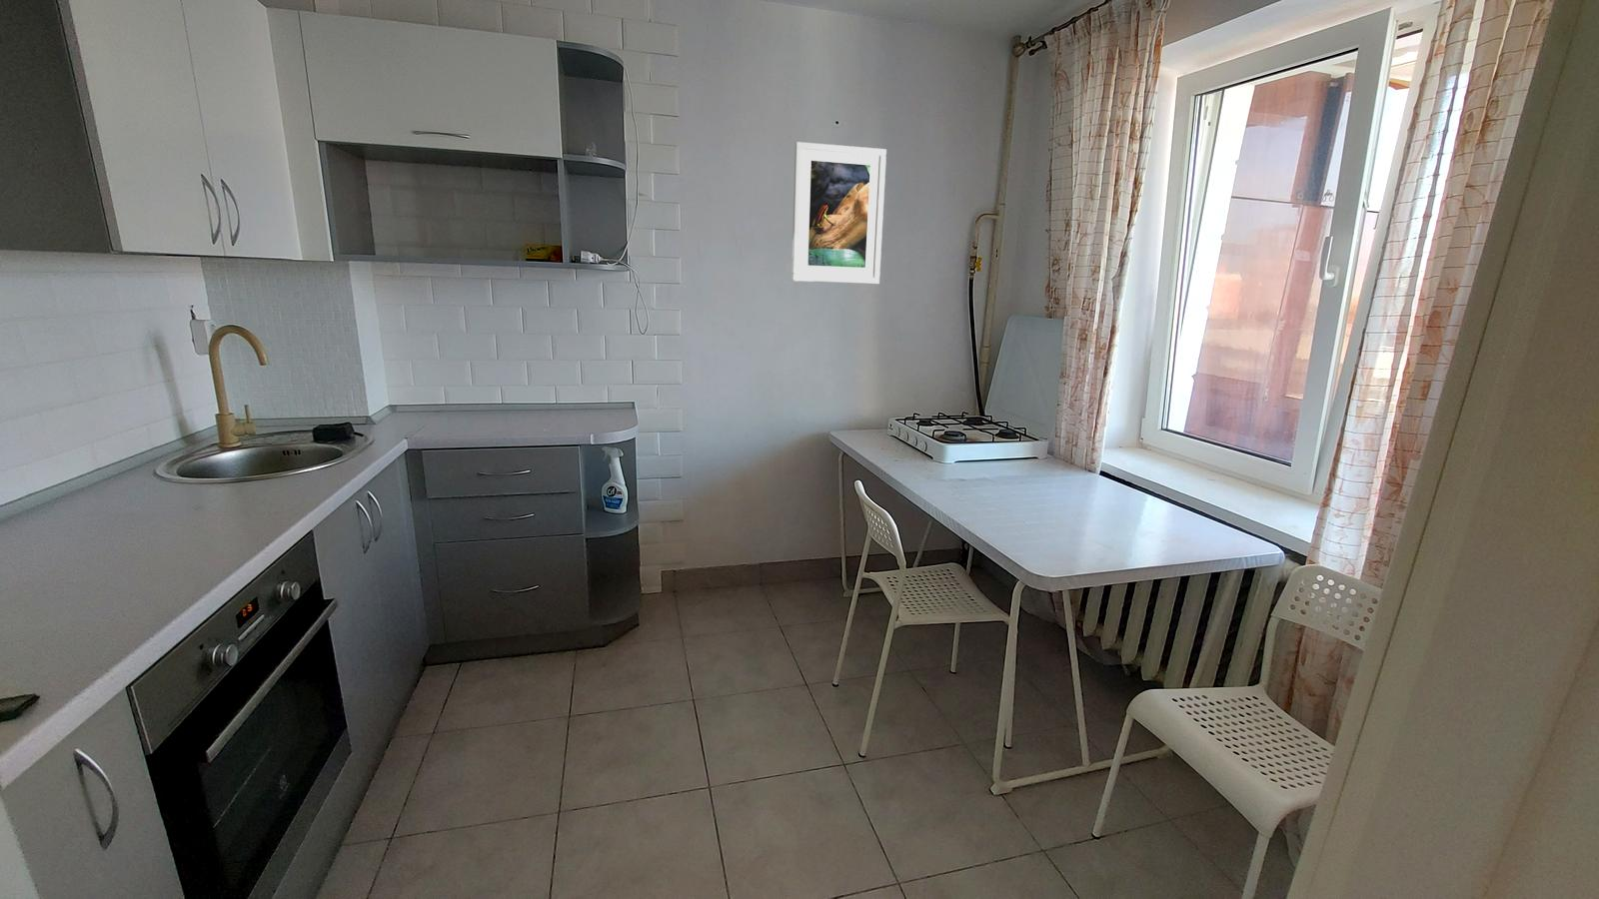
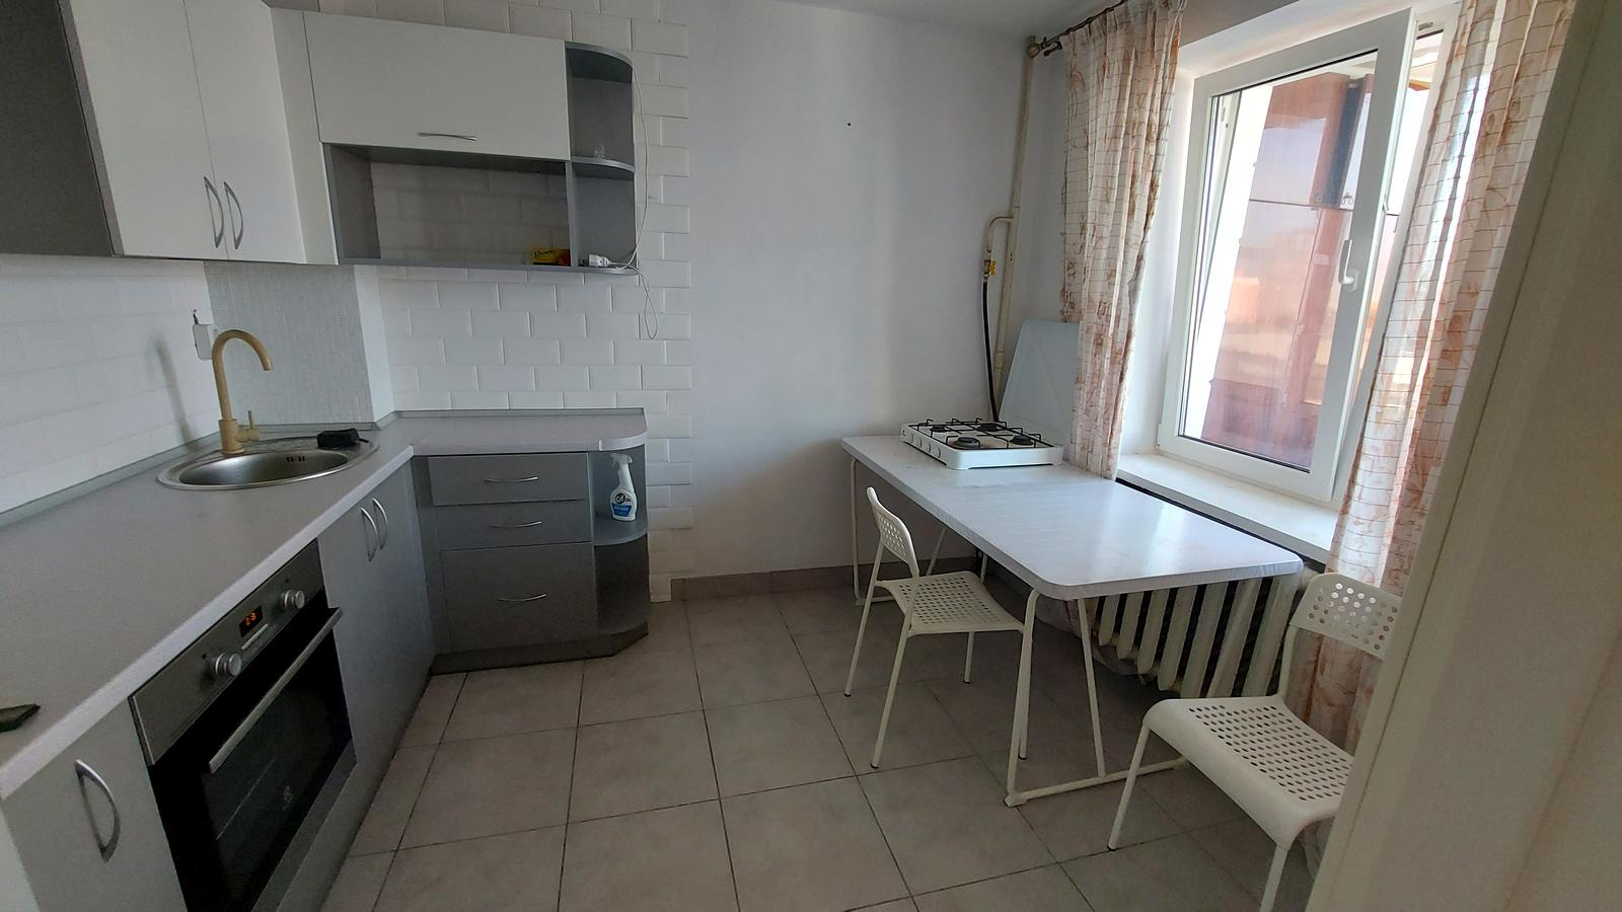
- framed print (838, 215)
